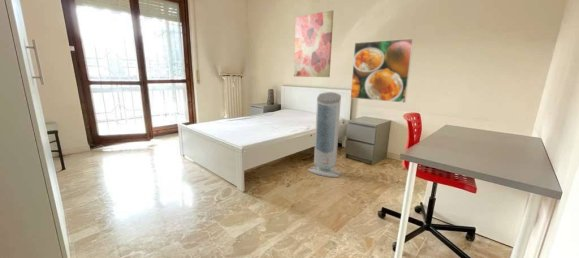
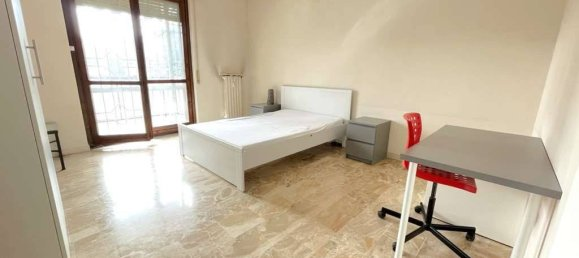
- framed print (379, 71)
- air purifier (326, 133)
- wall art (312, 46)
